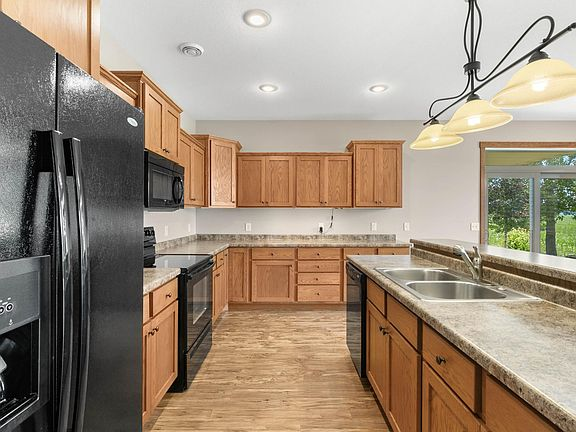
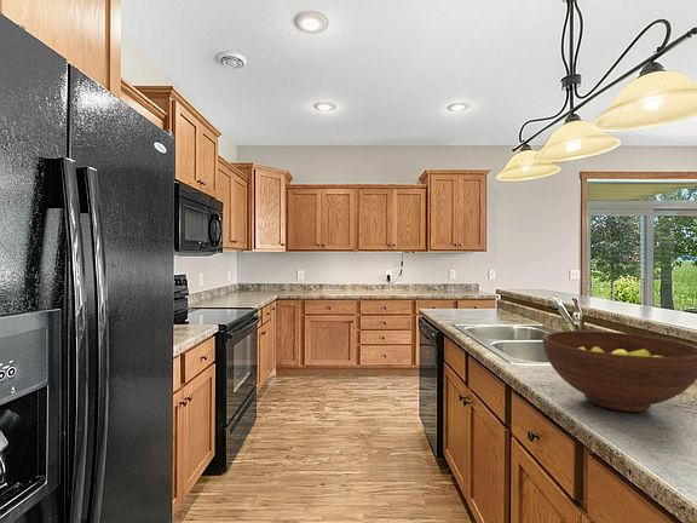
+ fruit bowl (616, 373)
